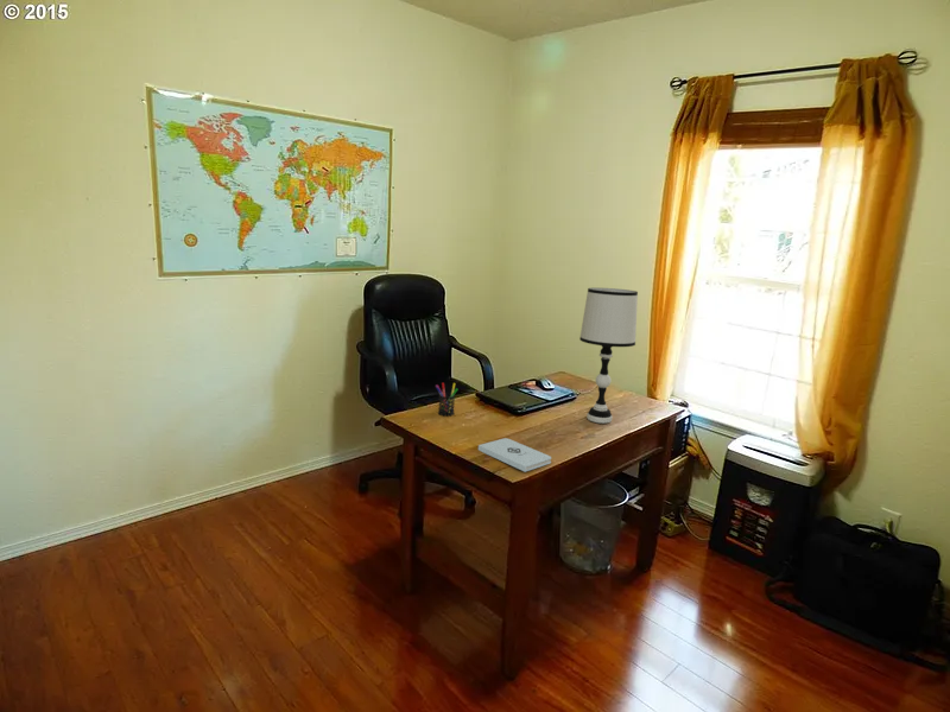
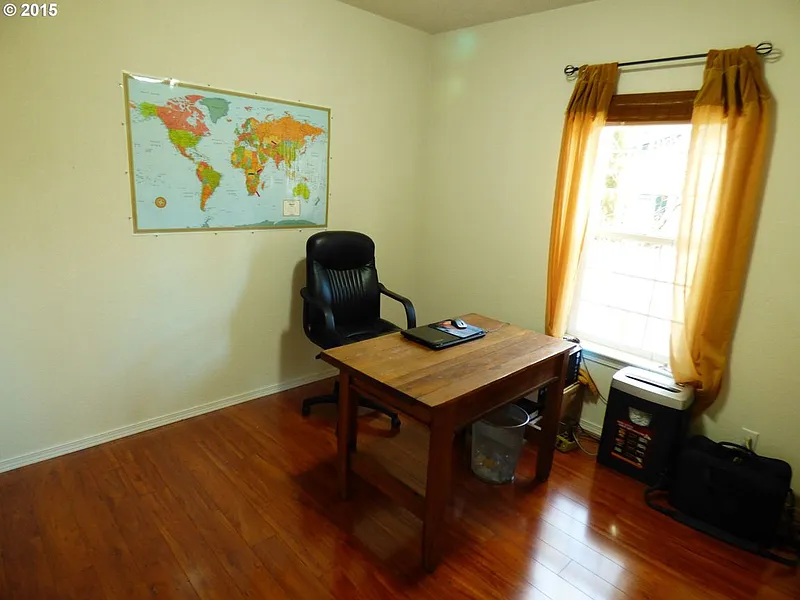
- pen holder (448, 398)
- notepad (514, 453)
- table lamp (606, 356)
